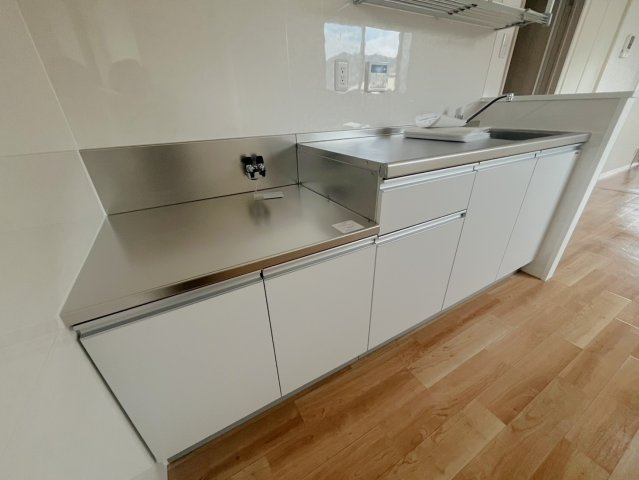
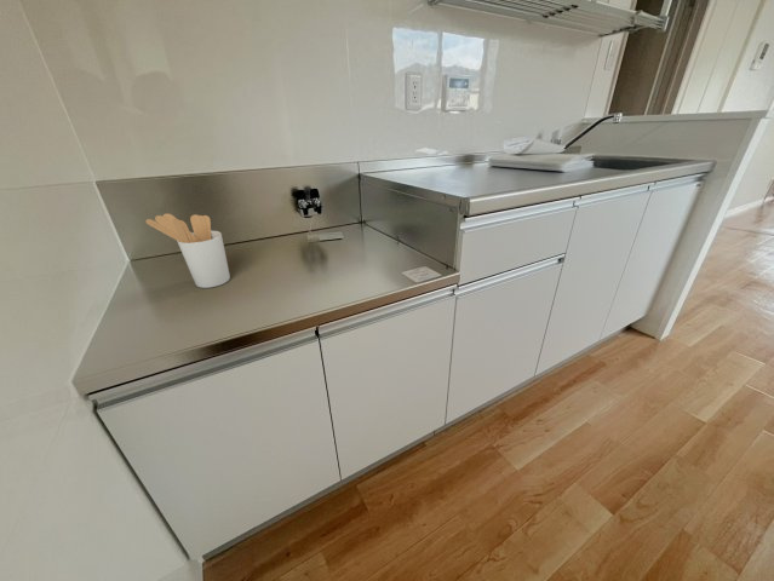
+ utensil holder (193, 248)
